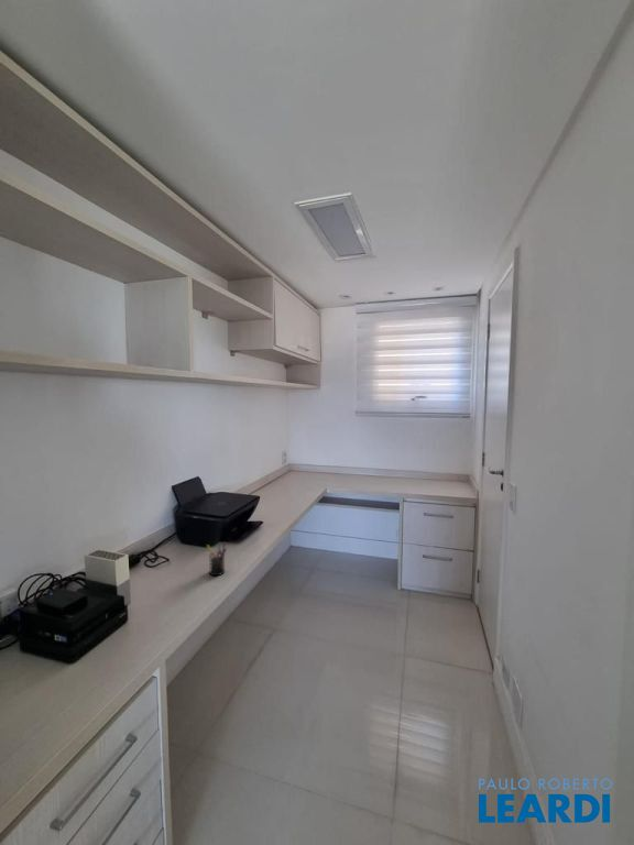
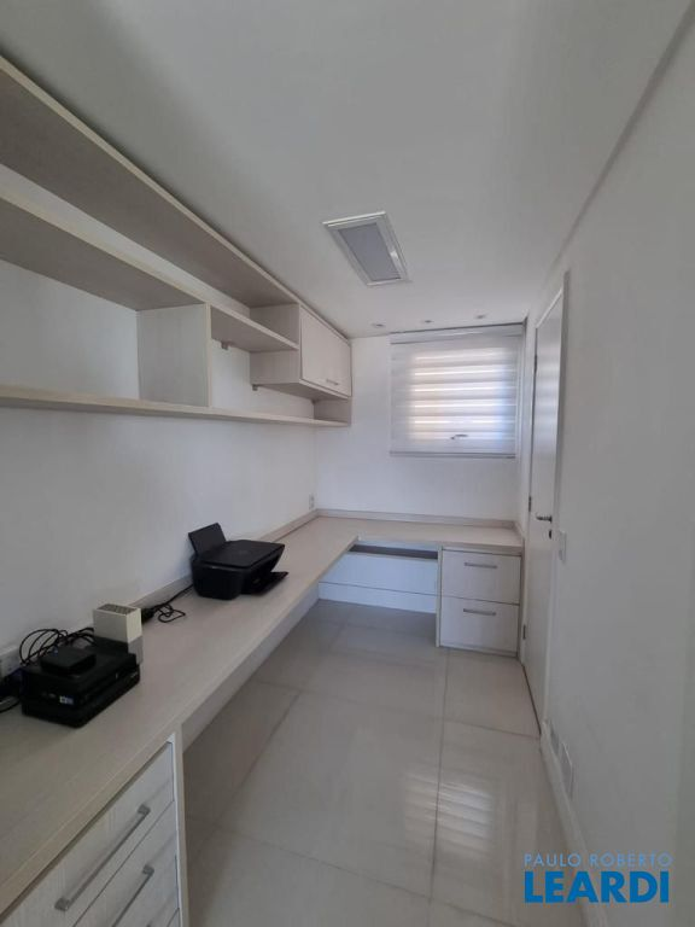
- pen holder (218, 556)
